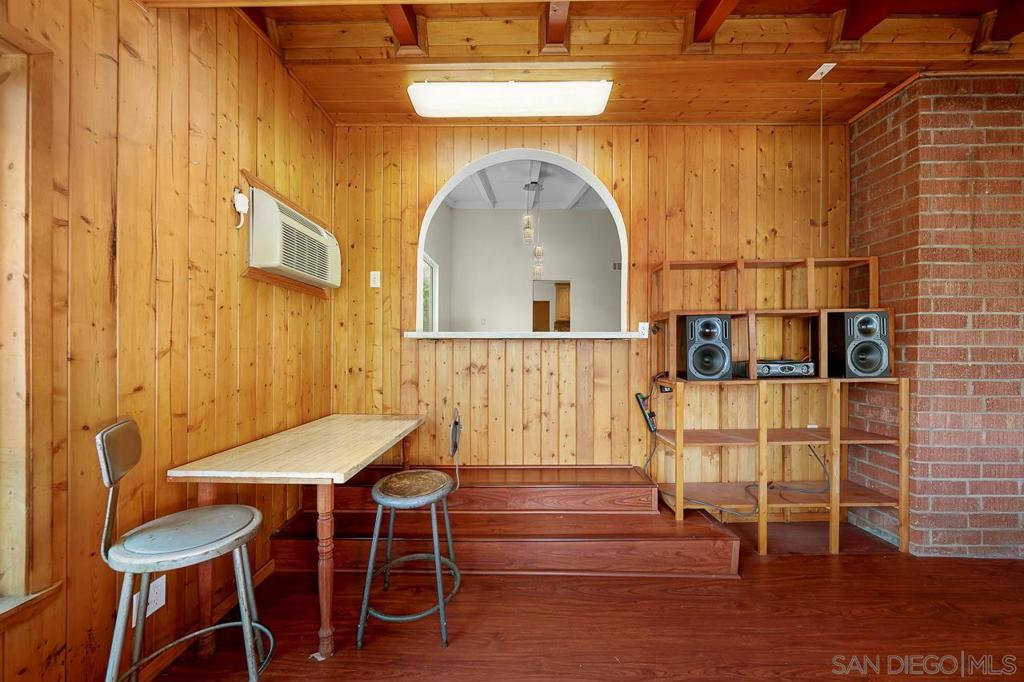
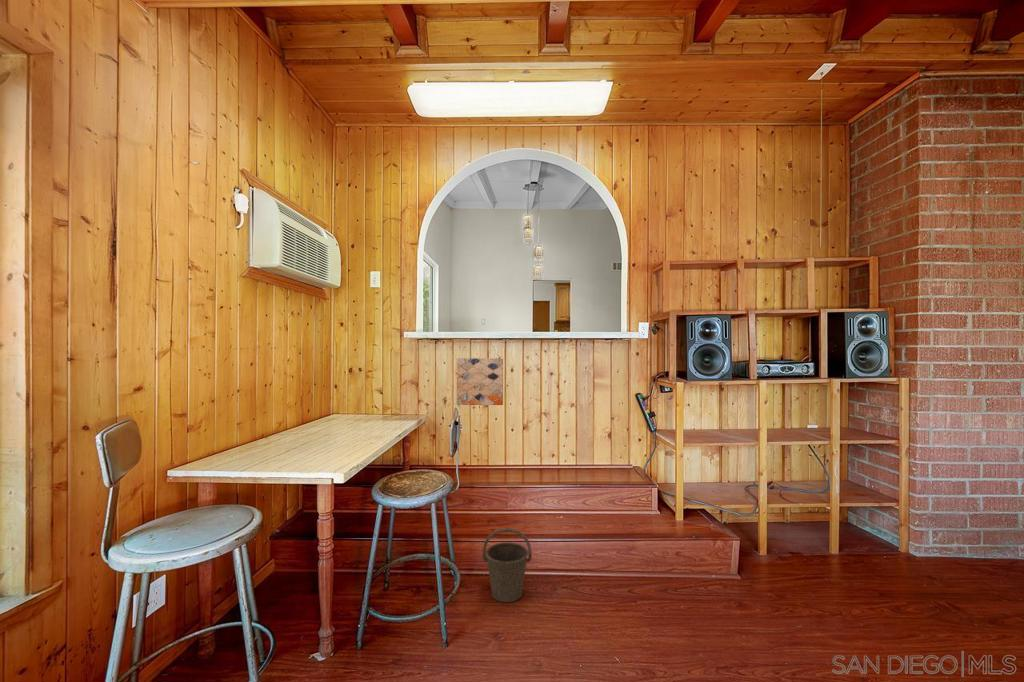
+ wall art (480, 381)
+ bucket (506, 560)
